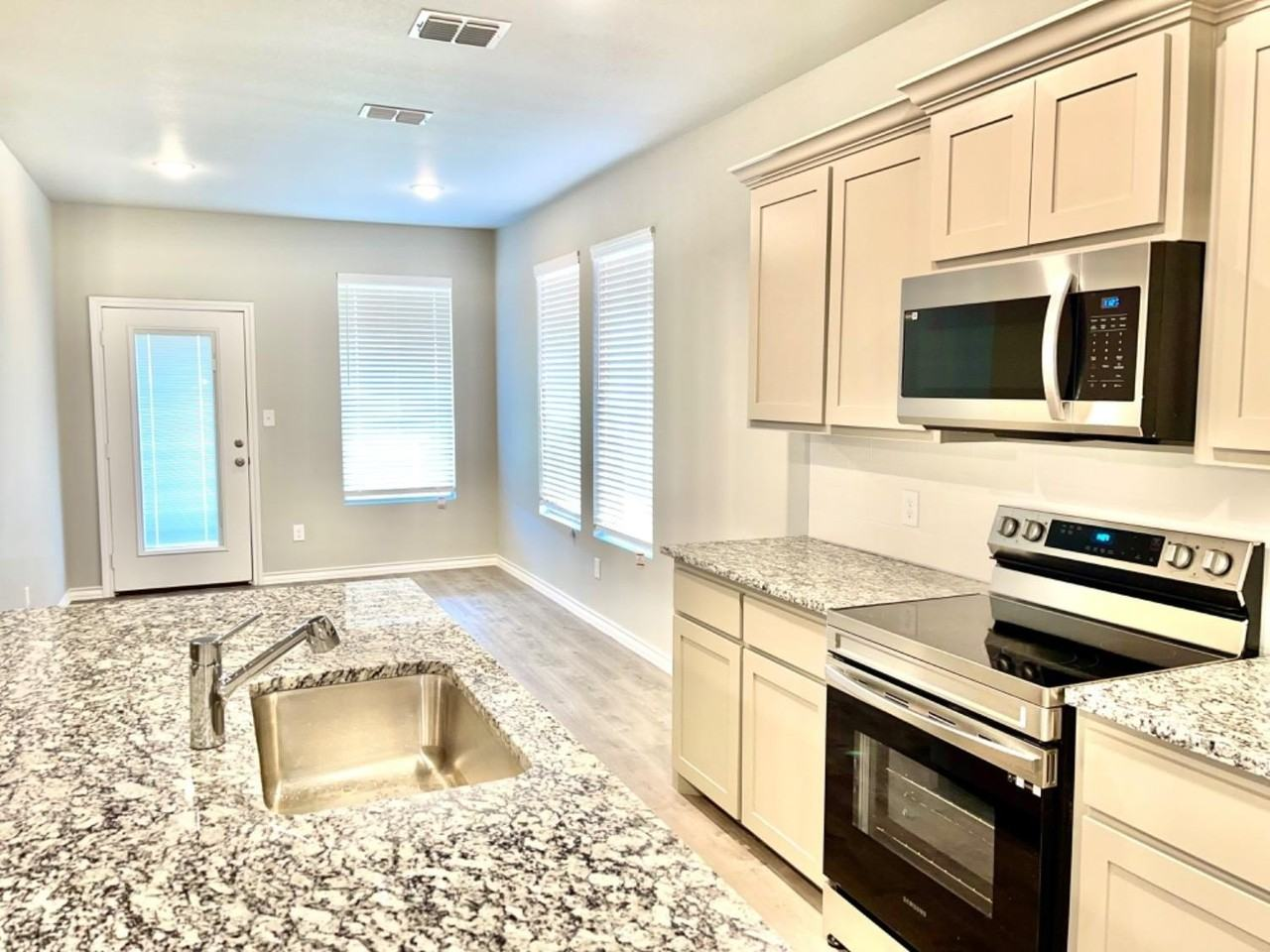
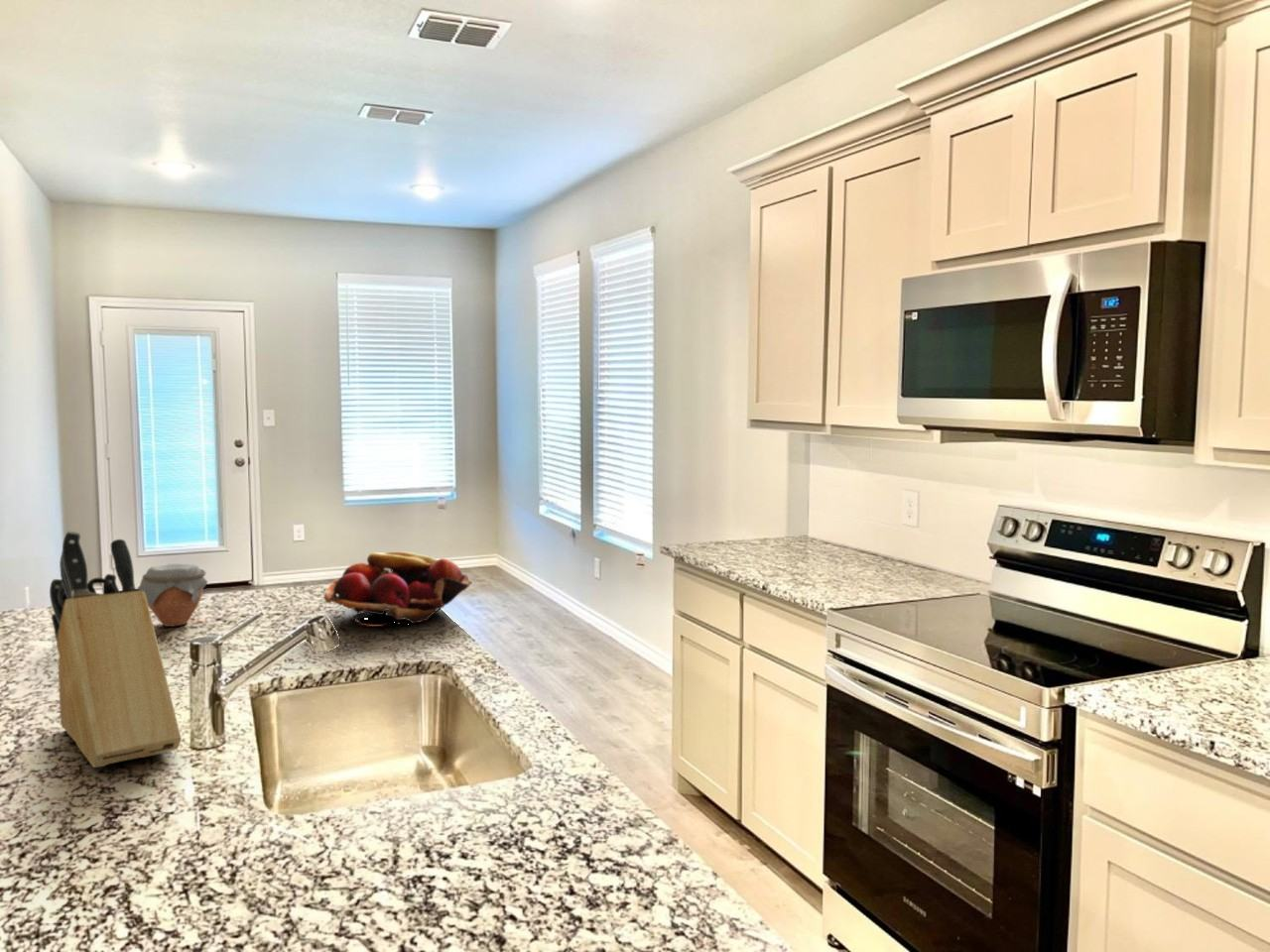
+ jar (174, 594)
+ fruit basket (396, 584)
+ knife block (108, 636)
